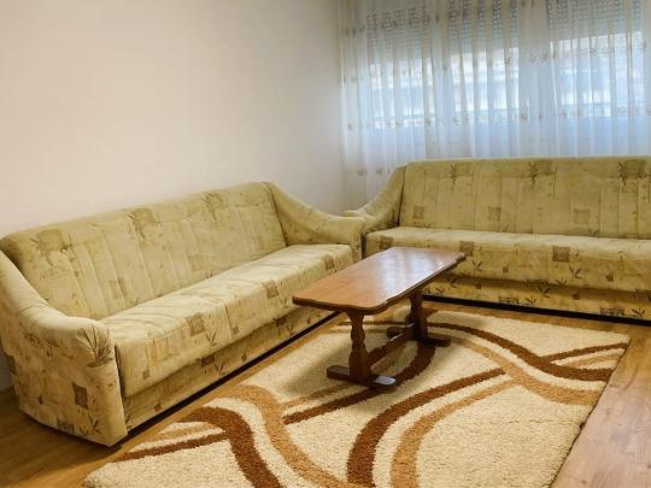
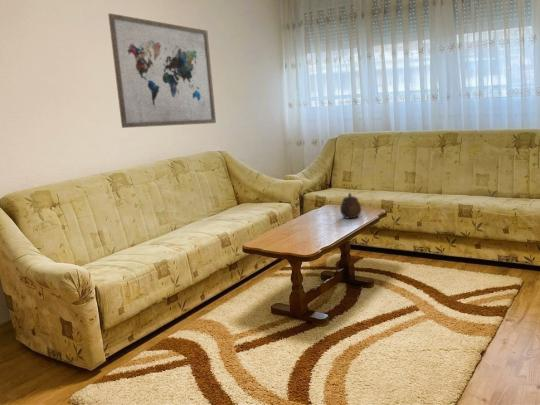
+ wall art (168, 74)
+ teapot (349, 205)
